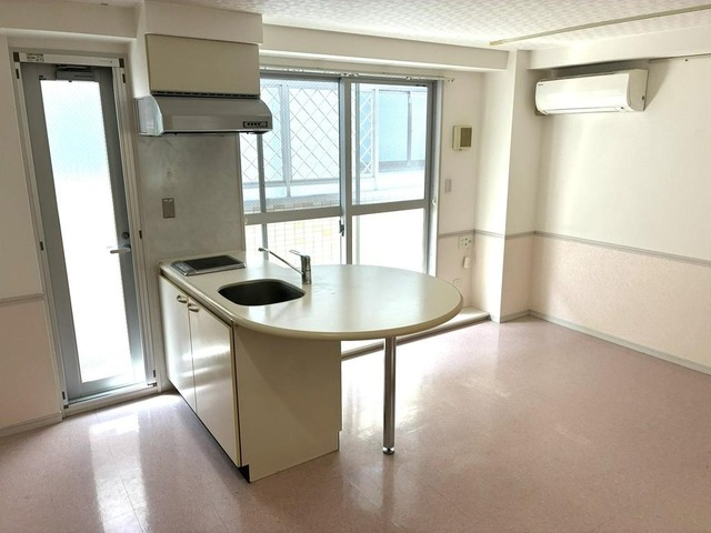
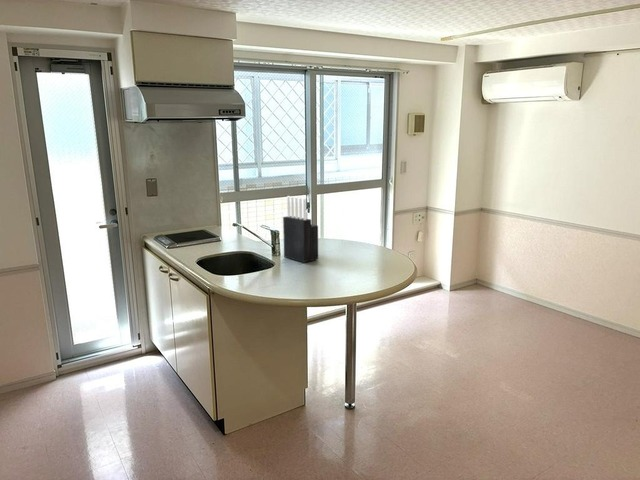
+ knife block (302, 227)
